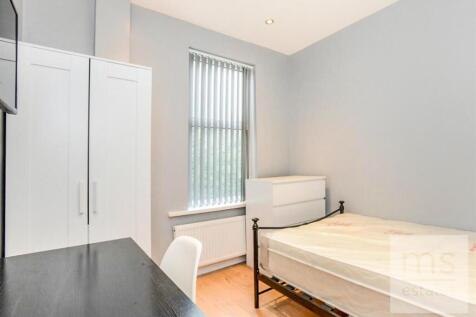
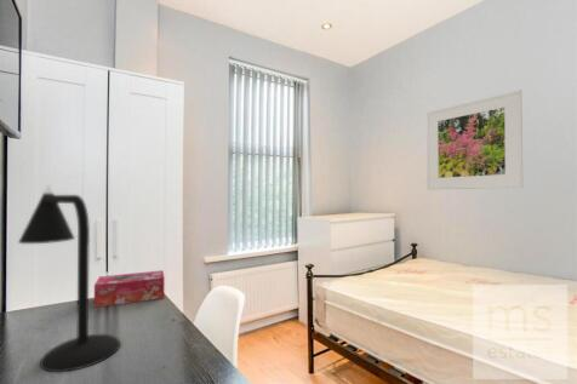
+ tissue box (131, 287)
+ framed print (468, 145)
+ desk lamp (78, 259)
